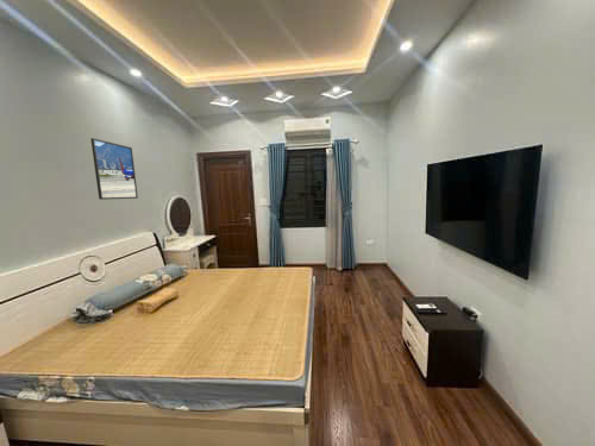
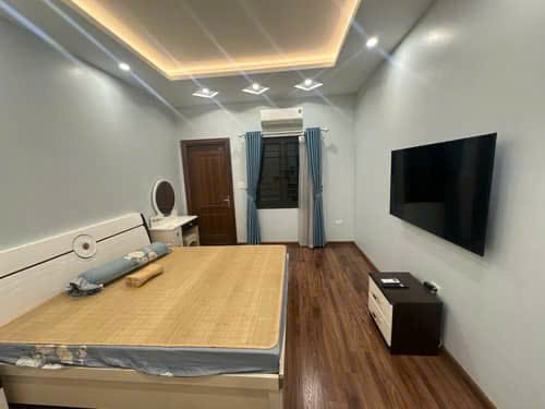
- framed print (117, 171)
